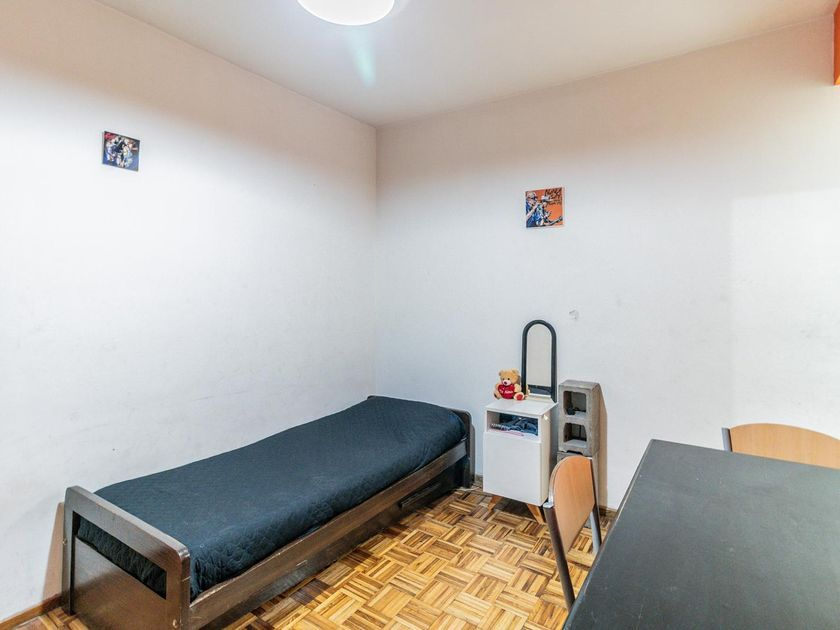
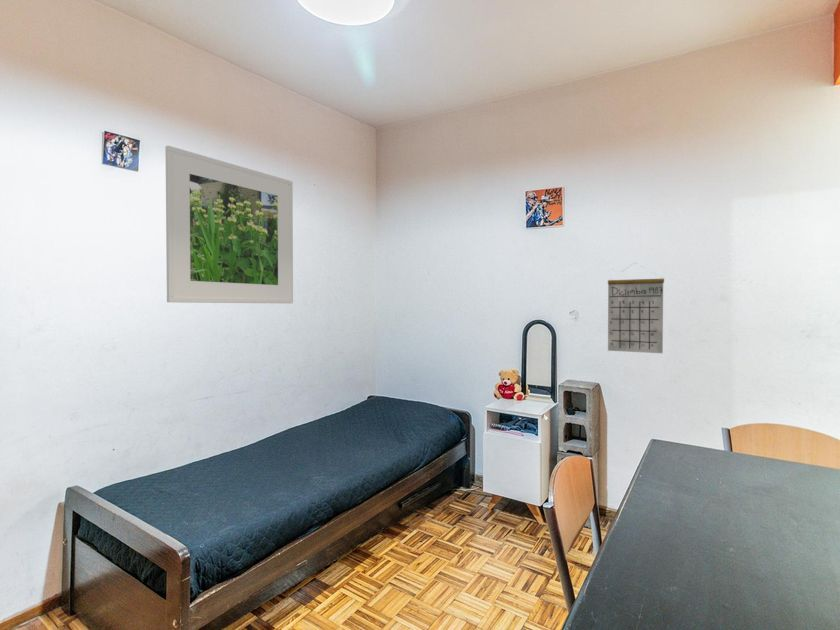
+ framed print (237, 234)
+ calendar (634, 307)
